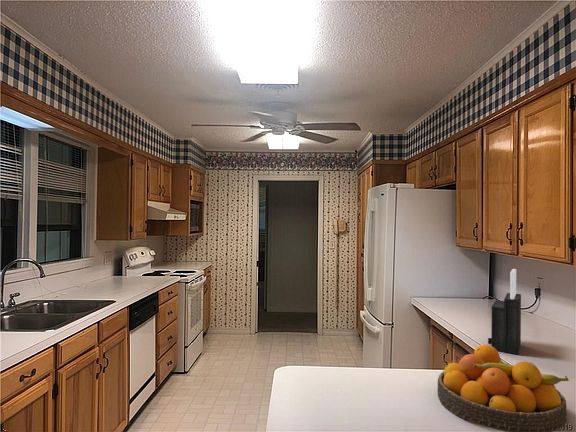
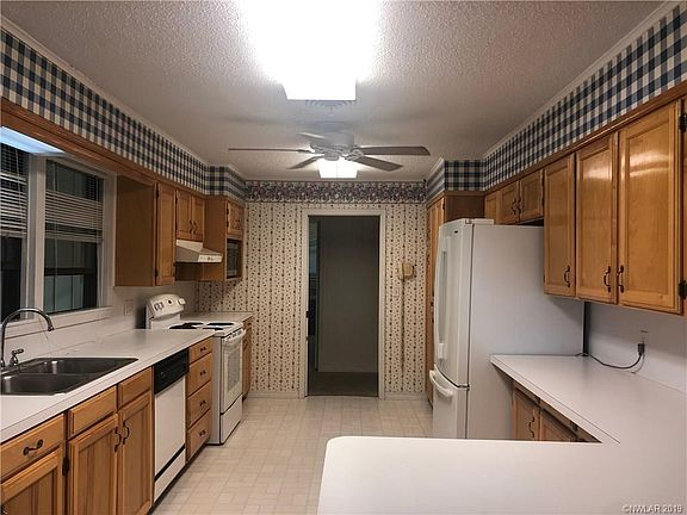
- fruit bowl (497, 379)
- knife block (503, 308)
